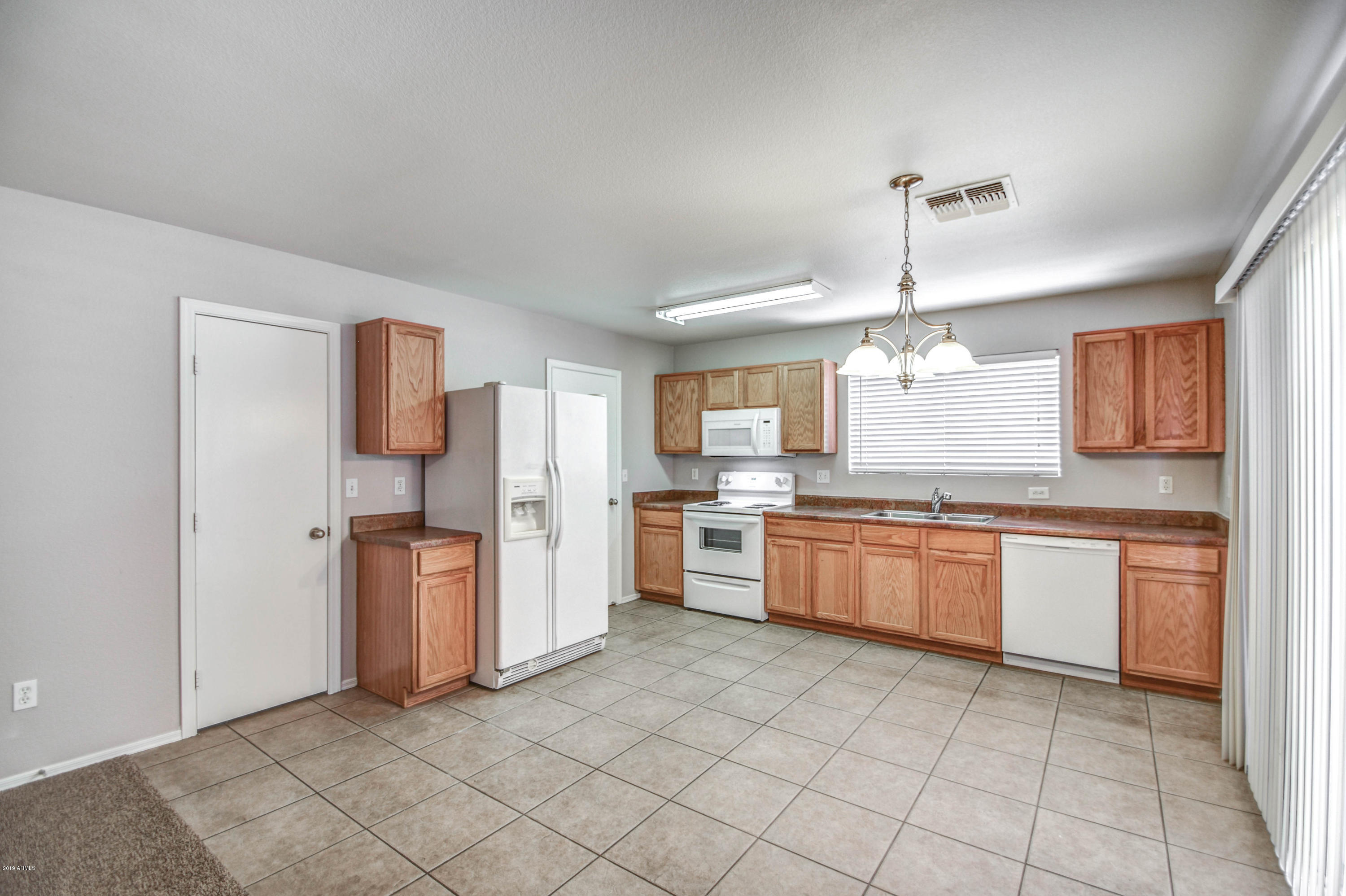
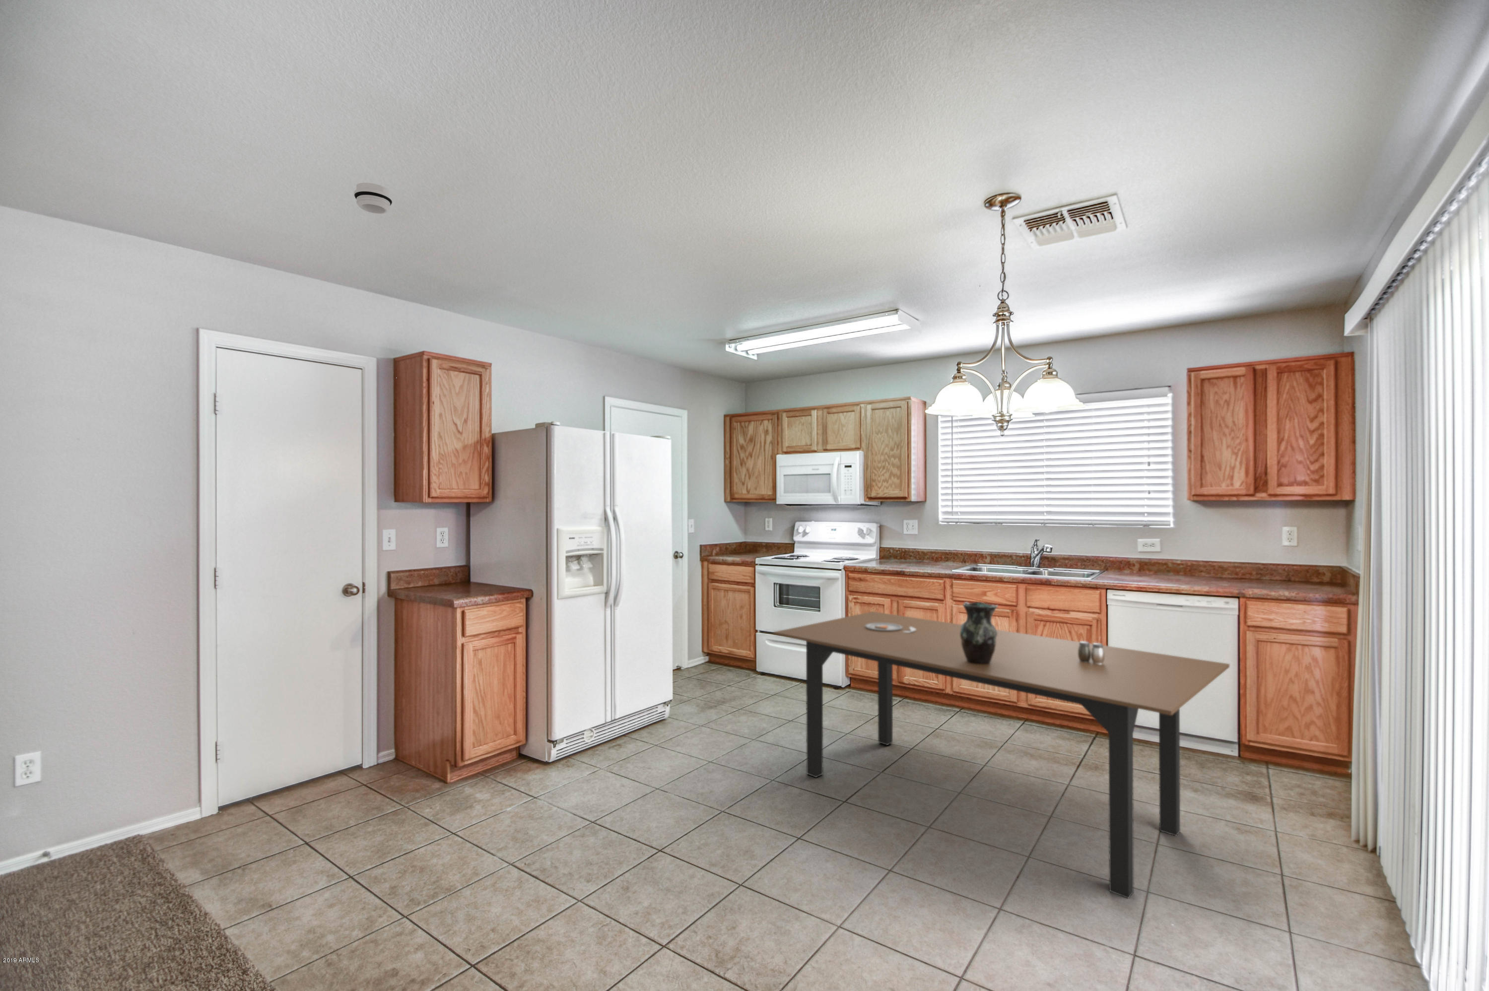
+ vase (978, 632)
+ salt and pepper shaker (1091, 651)
+ smoke detector (373, 198)
+ dinner plate (889, 627)
+ dining table (983, 684)
